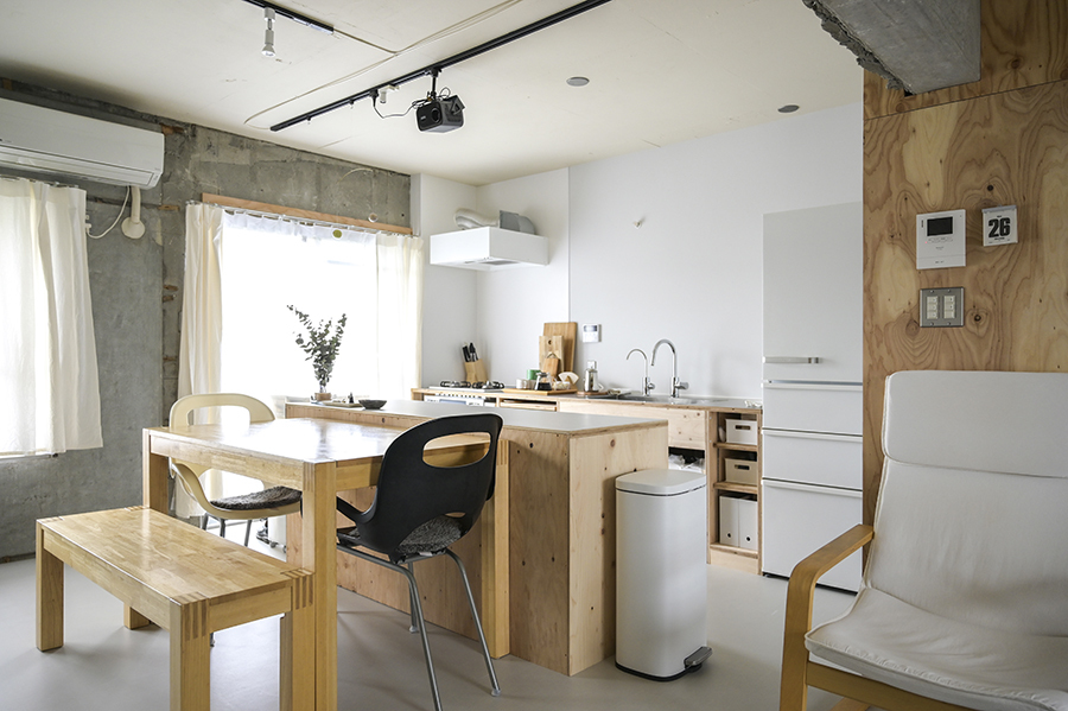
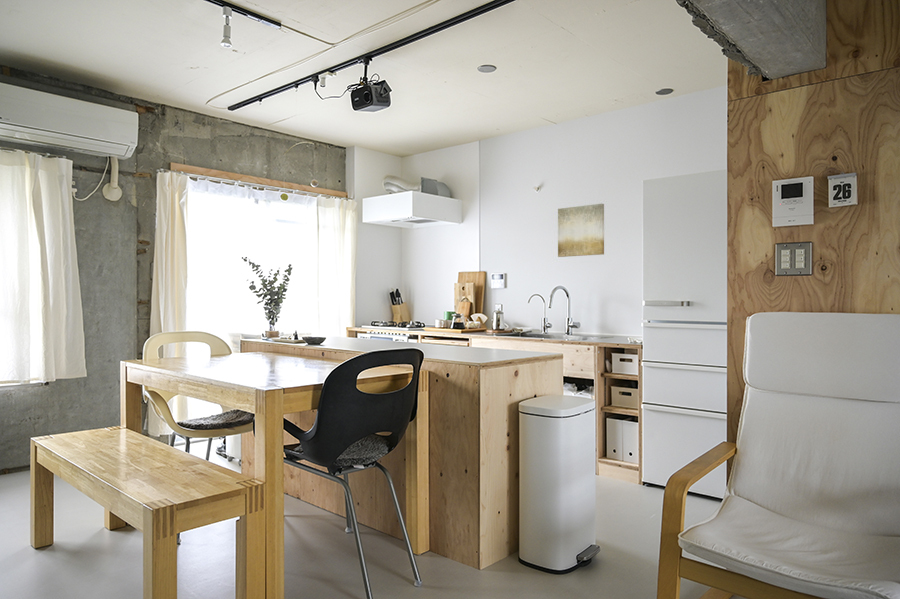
+ wall art (580, 231)
